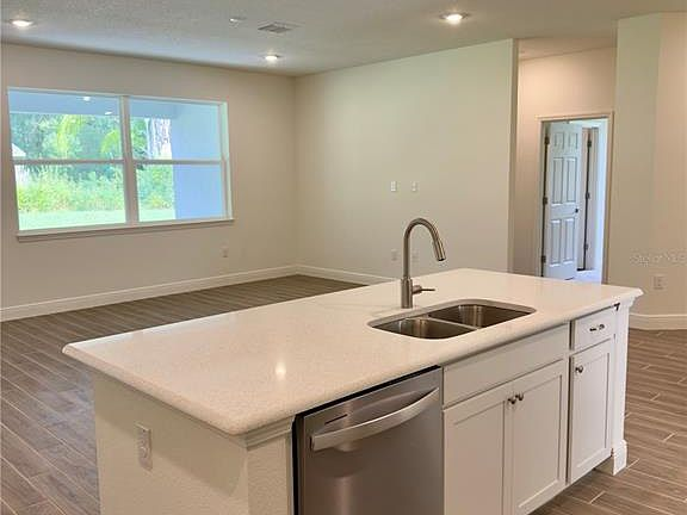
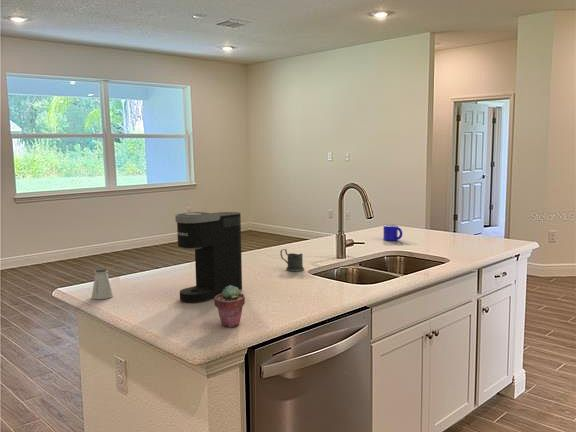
+ mug (393, 232)
+ coffee maker (210, 253)
+ mug (291, 259)
+ potted succulent (230, 304)
+ saltshaker (101, 282)
